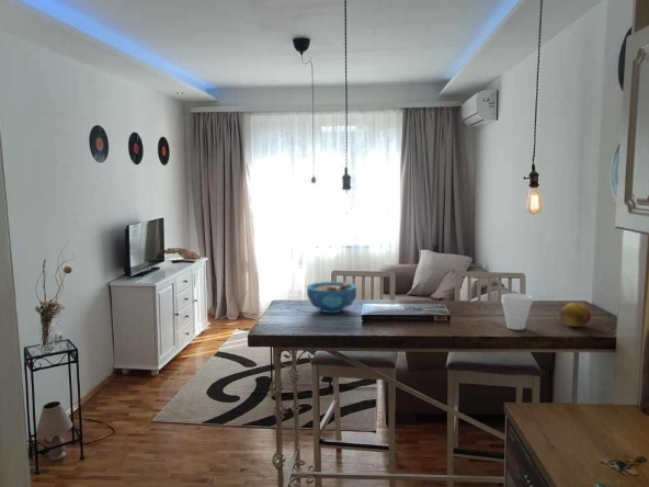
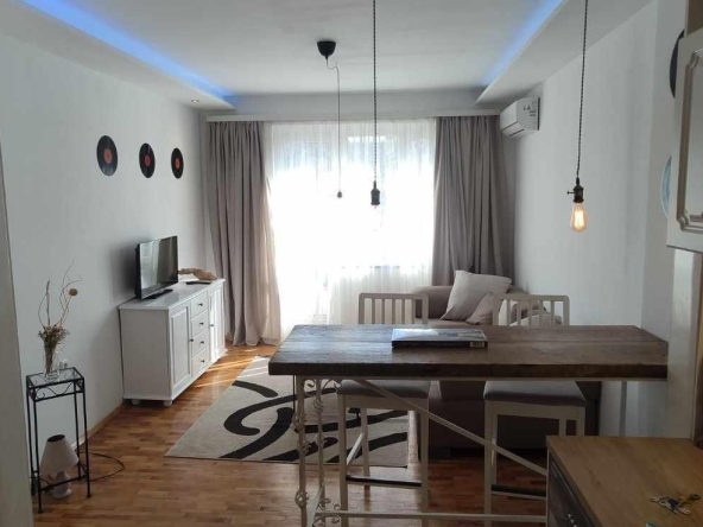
- fruit (573, 314)
- cup (515, 312)
- bowl (331, 295)
